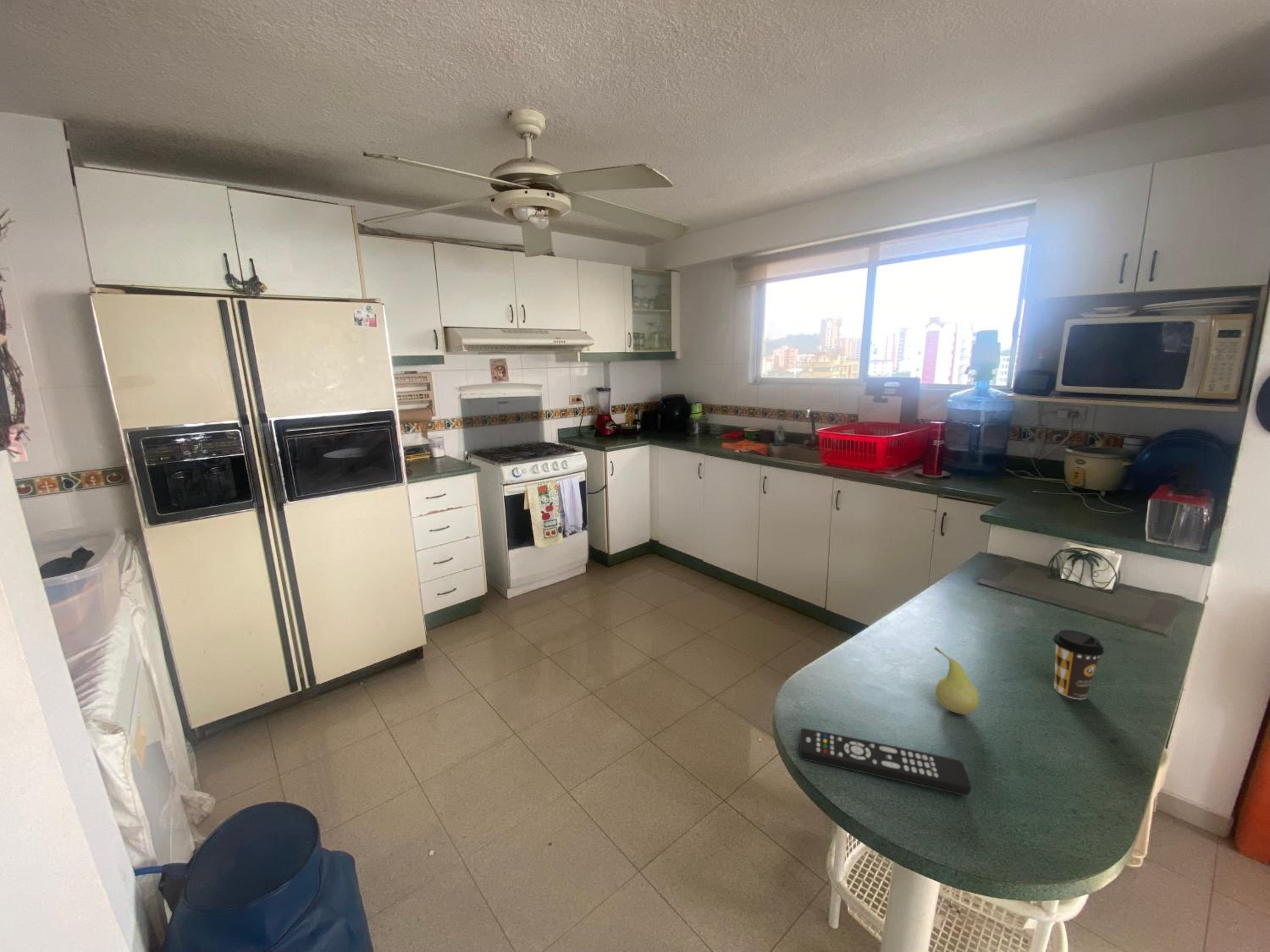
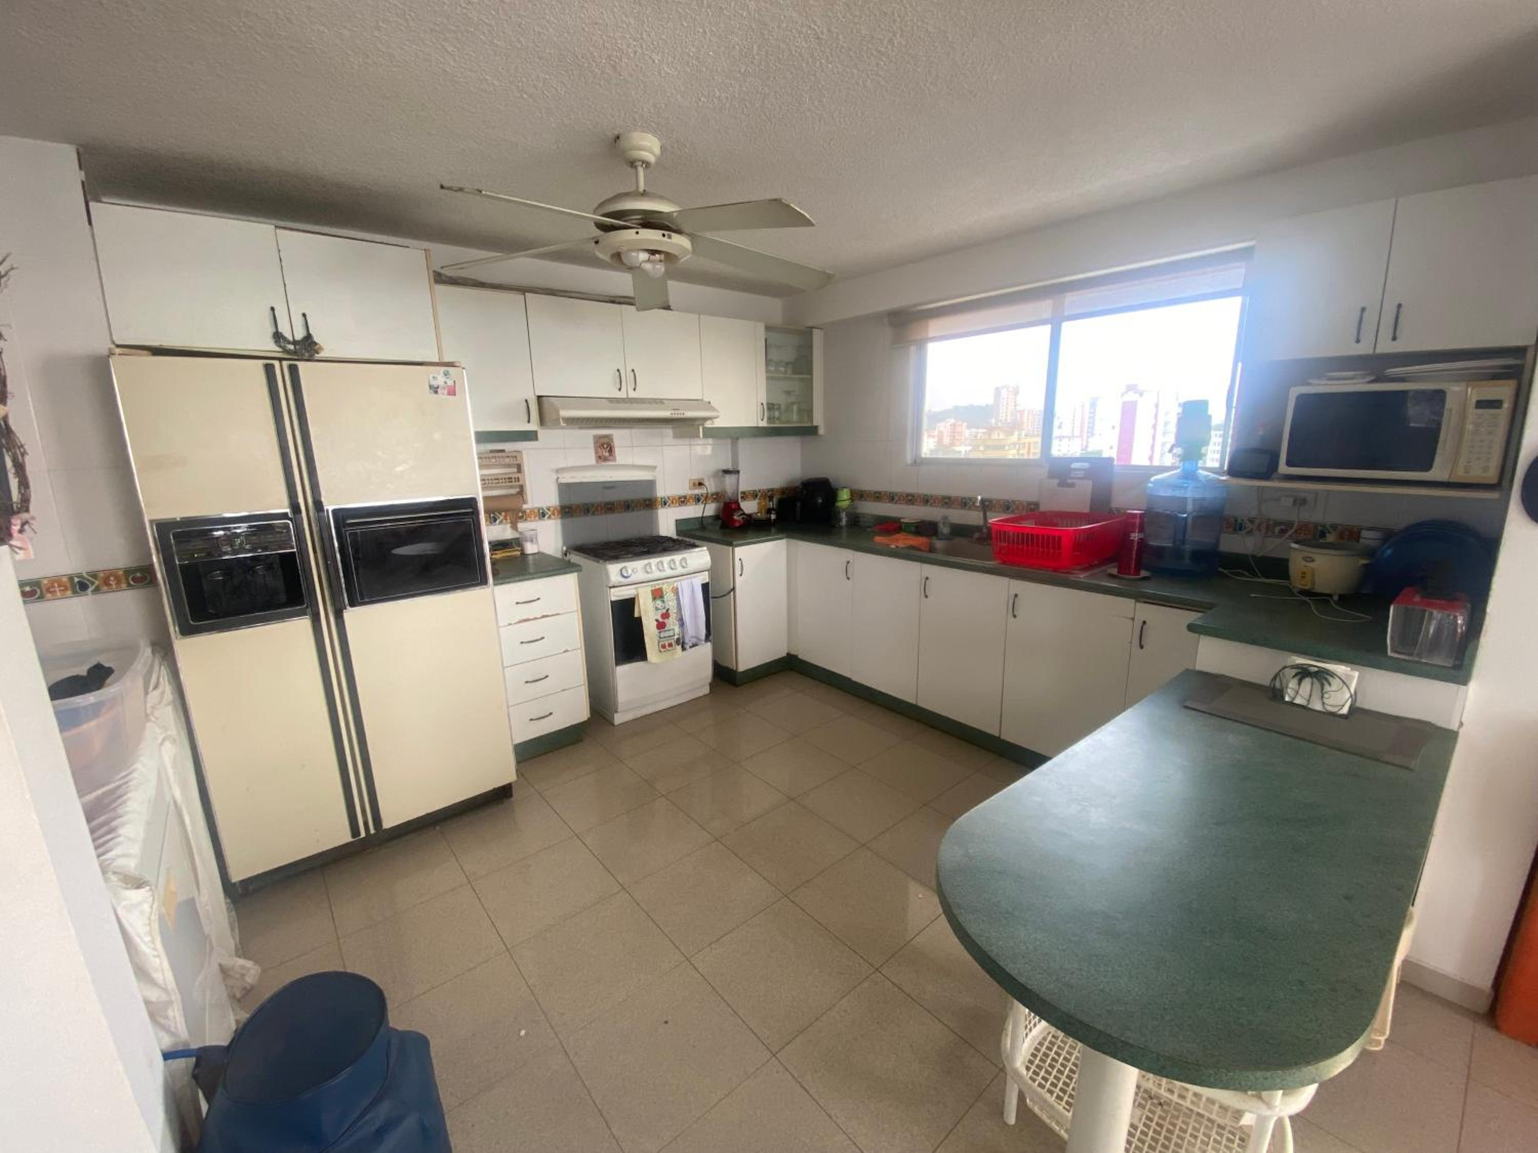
- coffee cup (1074, 665)
- remote control (878, 760)
- fruit (955, 681)
